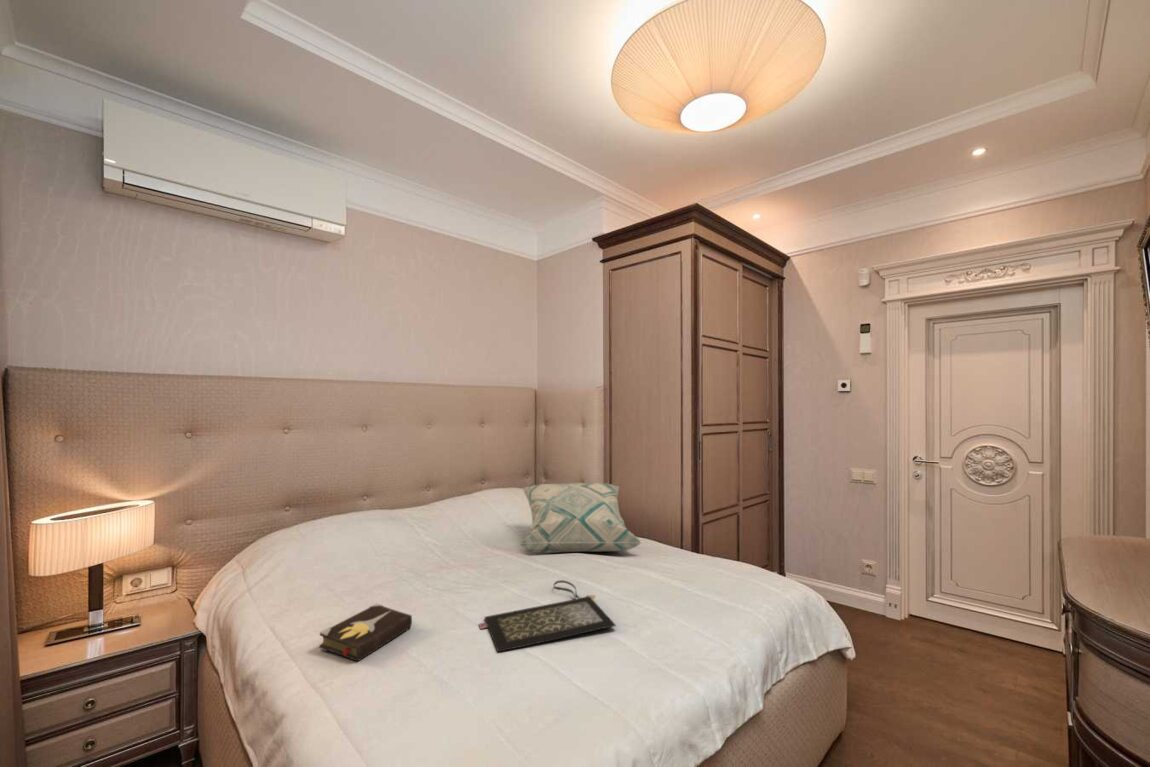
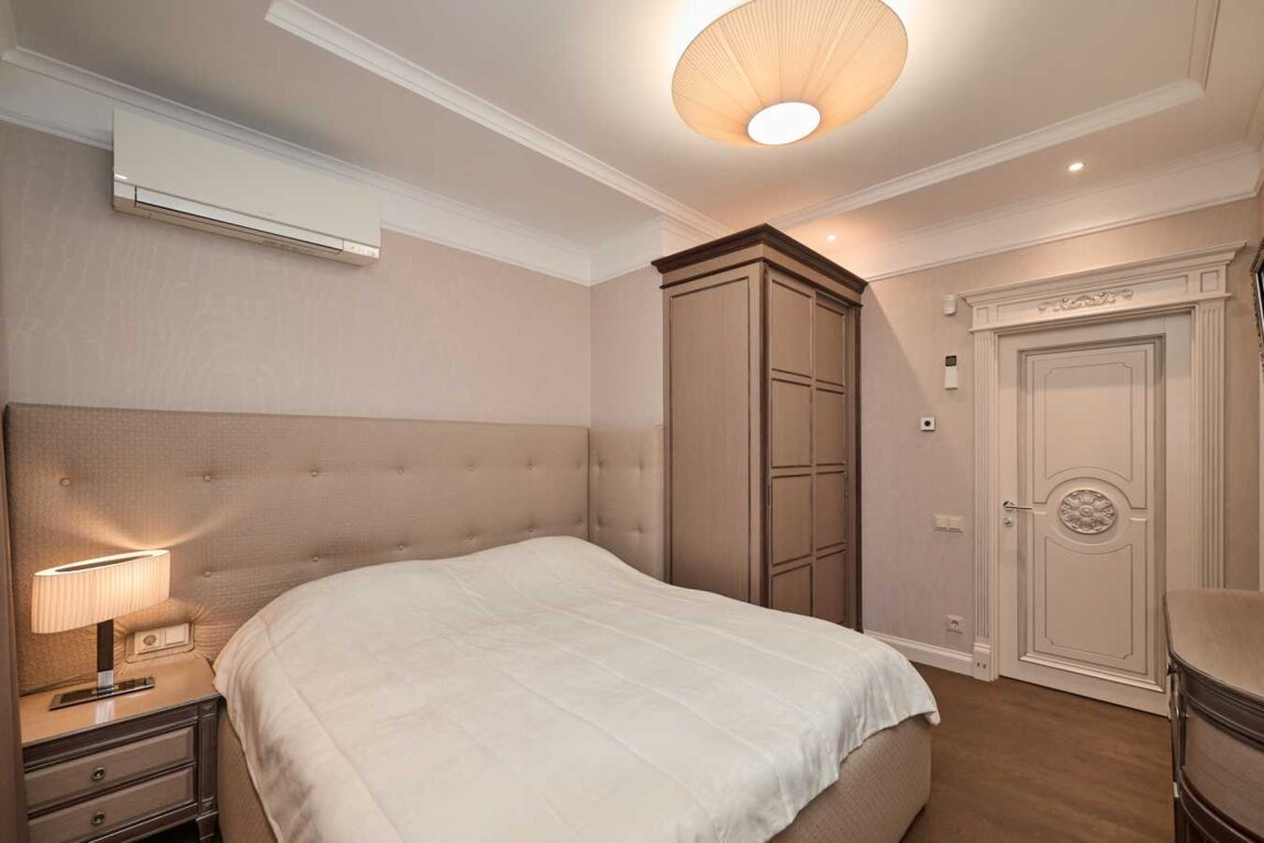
- clutch bag (553, 618)
- decorative pillow (575, 515)
- hardback book (367, 629)
